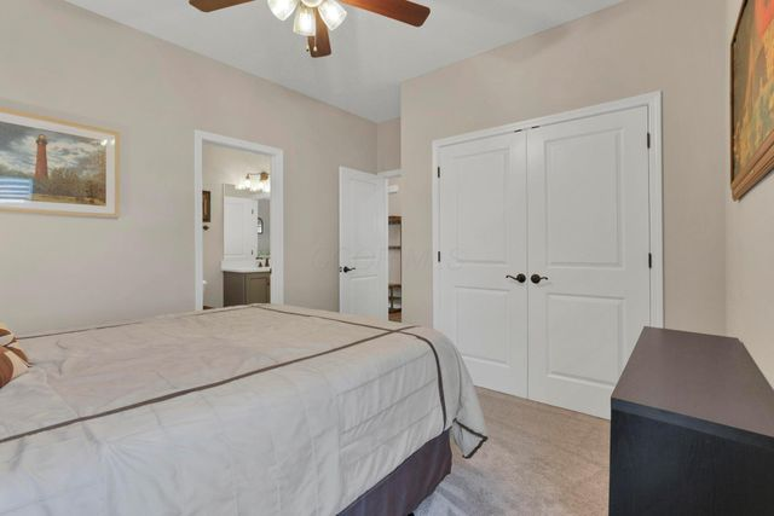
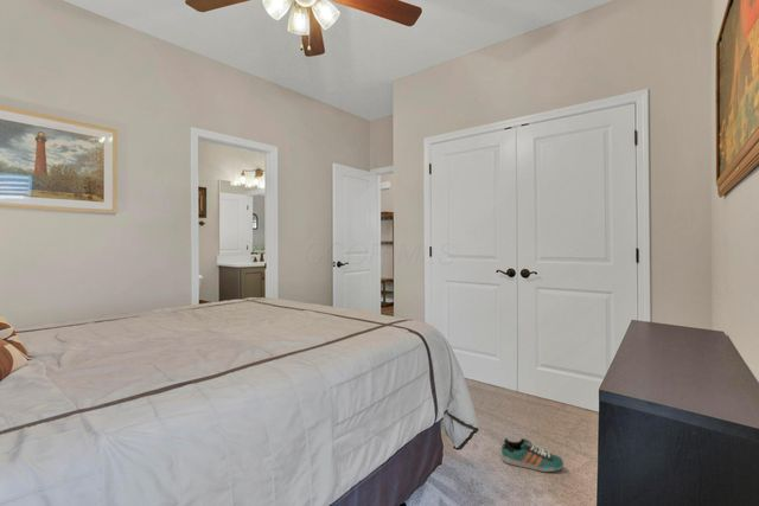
+ sneaker (531, 453)
